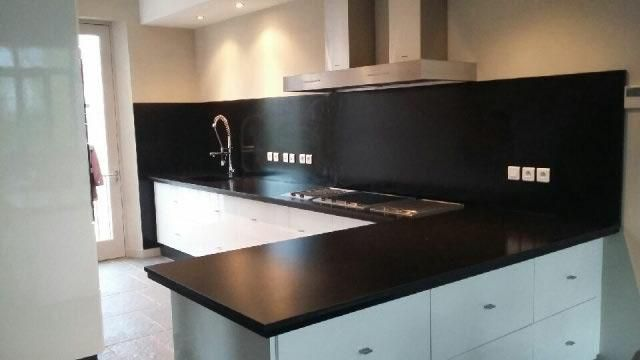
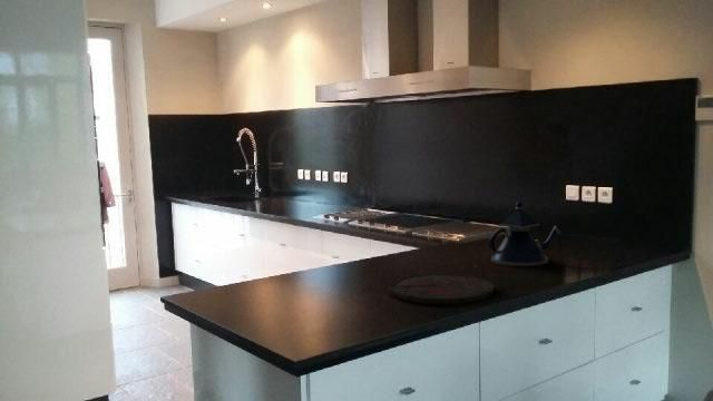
+ cutting board (440, 287)
+ teapot (521, 231)
